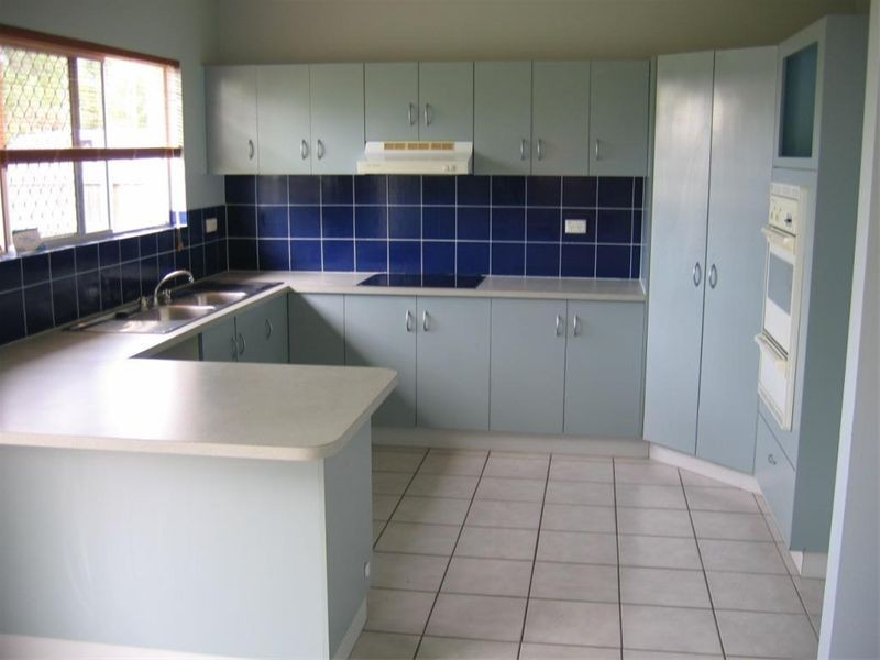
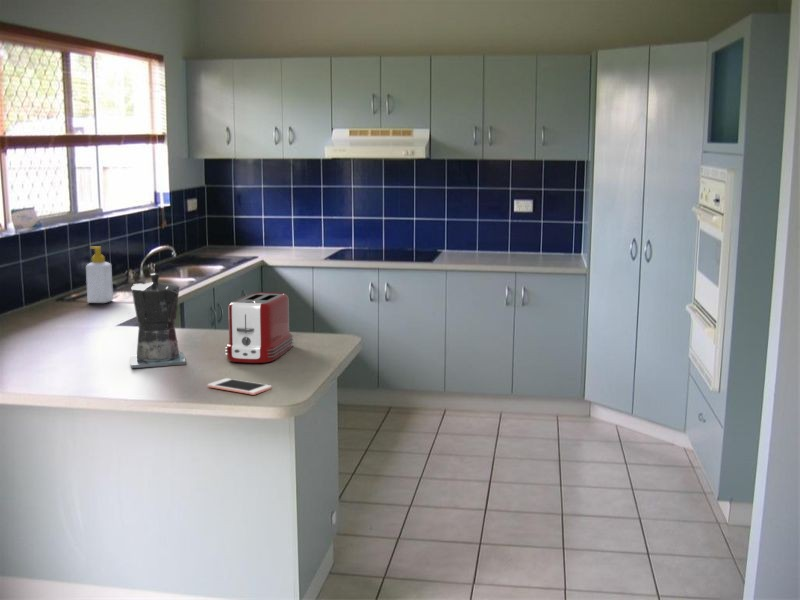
+ cell phone (239, 386)
+ soap bottle (99, 274)
+ toaster (259, 325)
+ coffee maker (155, 317)
